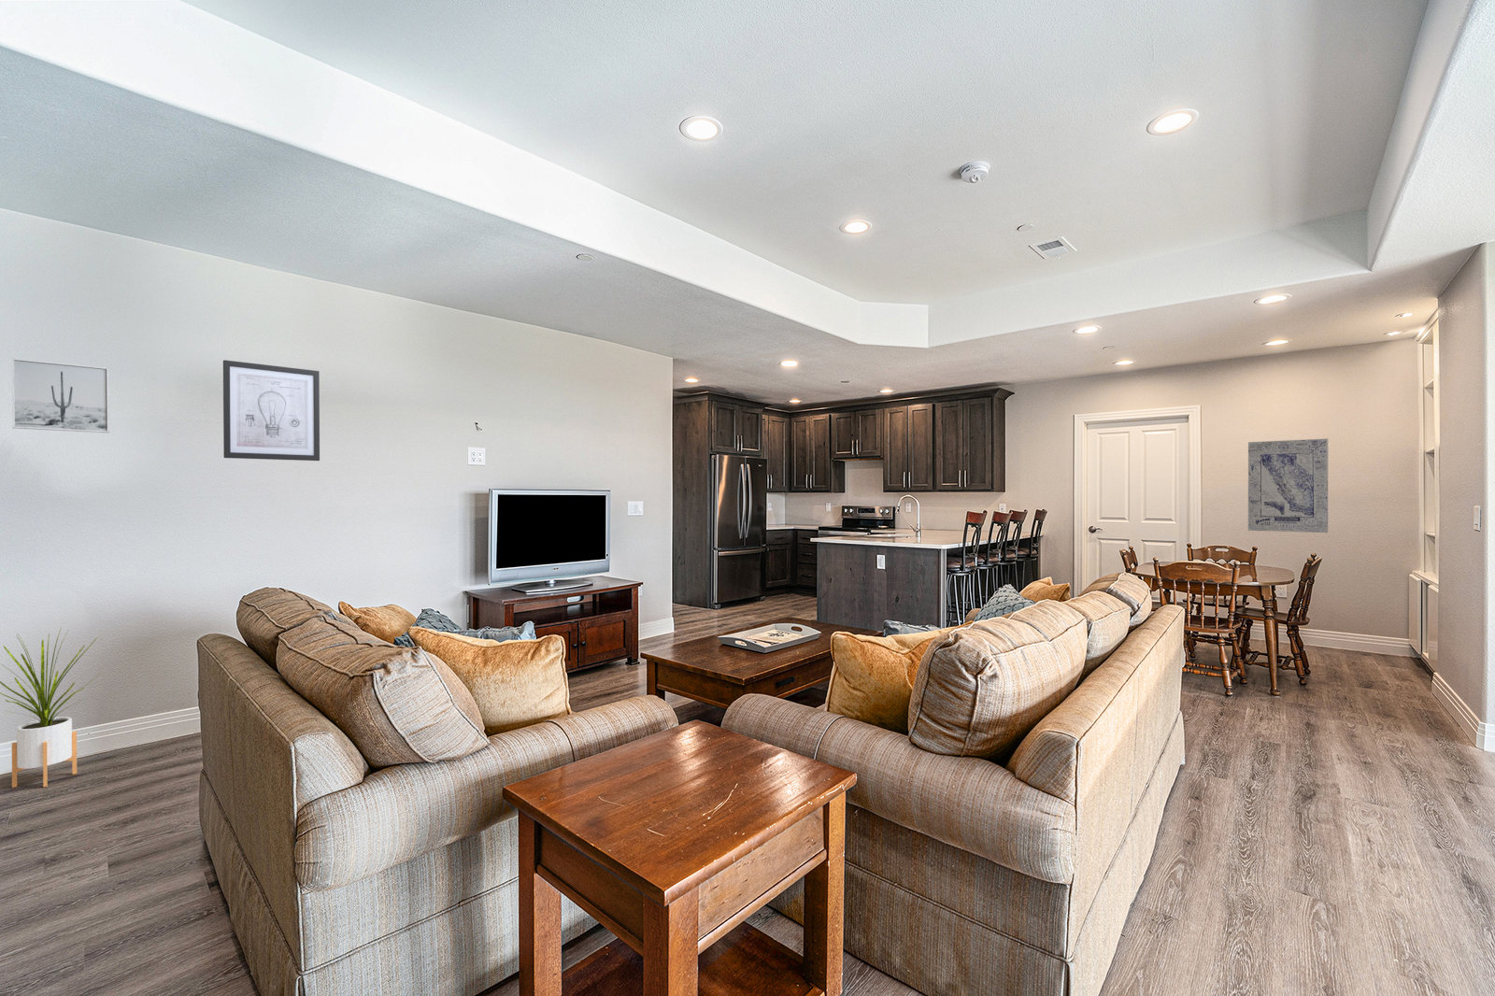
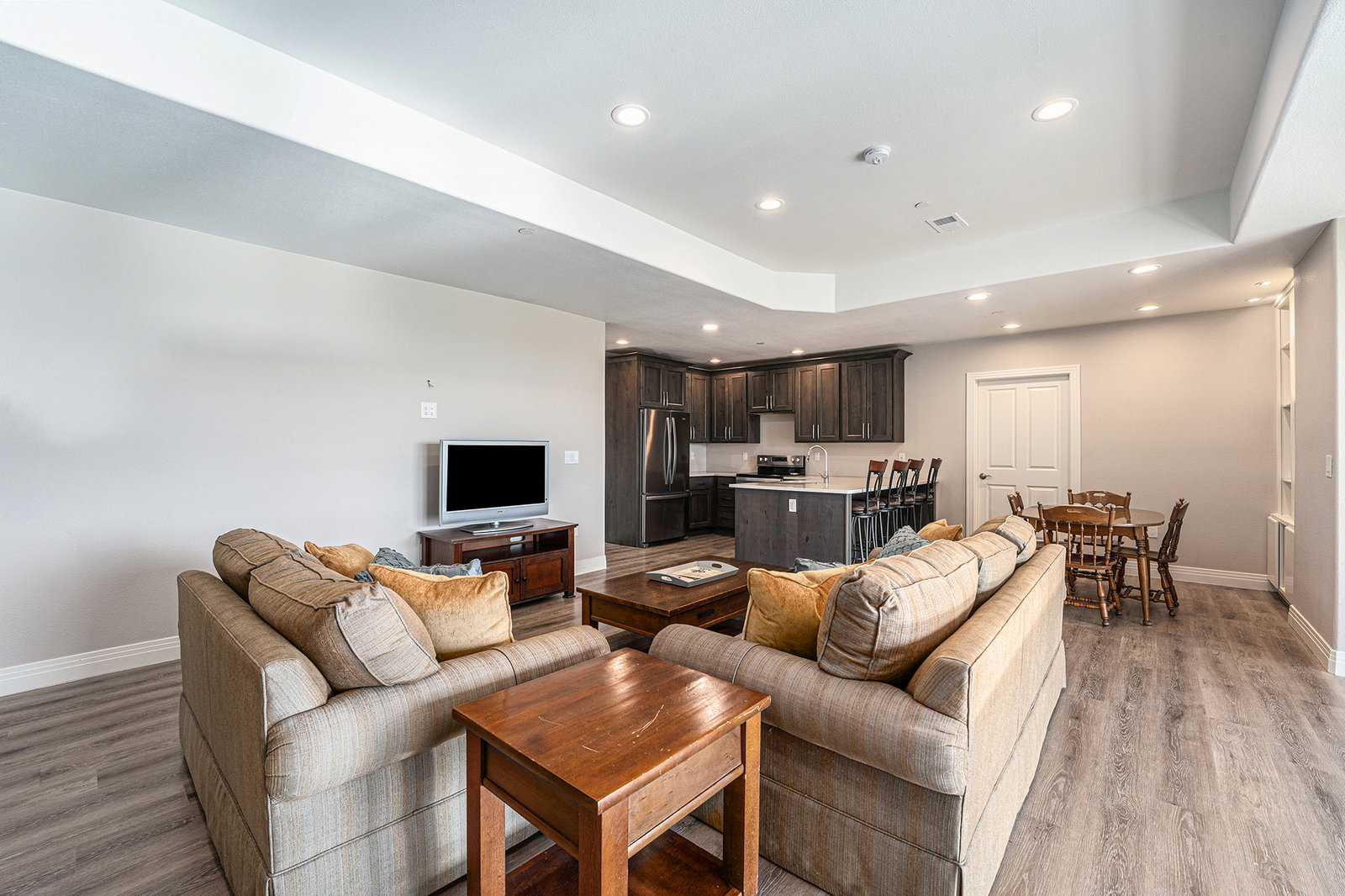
- wall art (61, 396)
- house plant (46, 705)
- wall art (272, 412)
- wall art (1287, 486)
